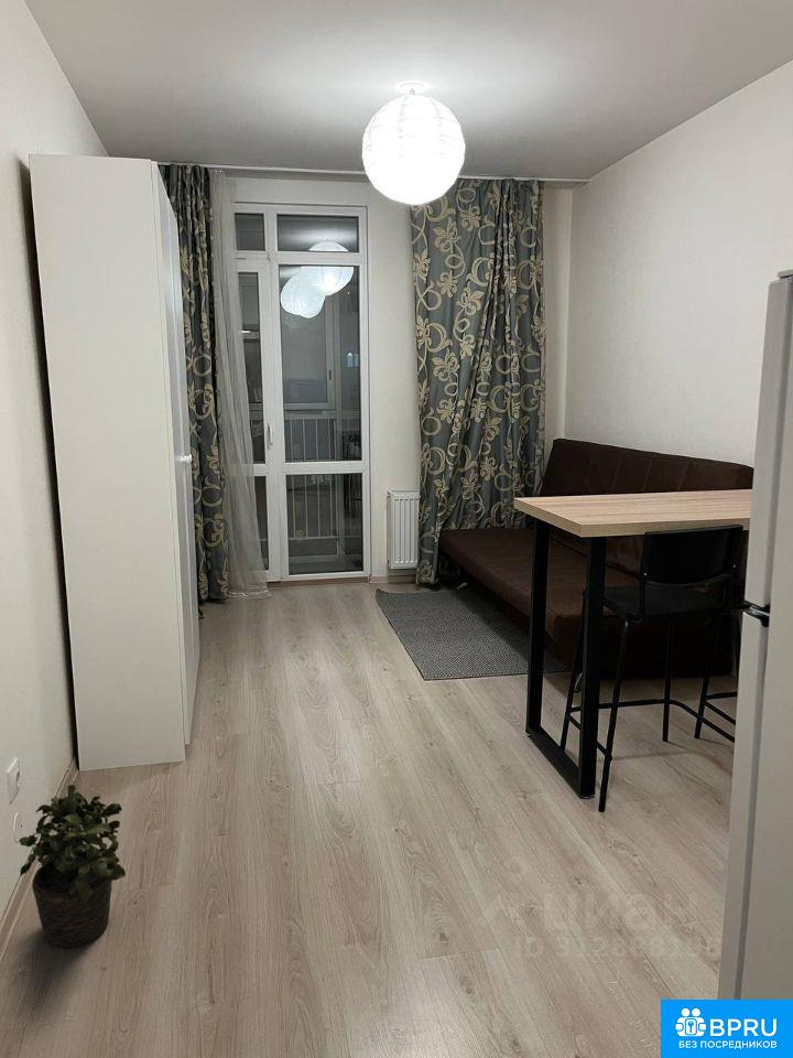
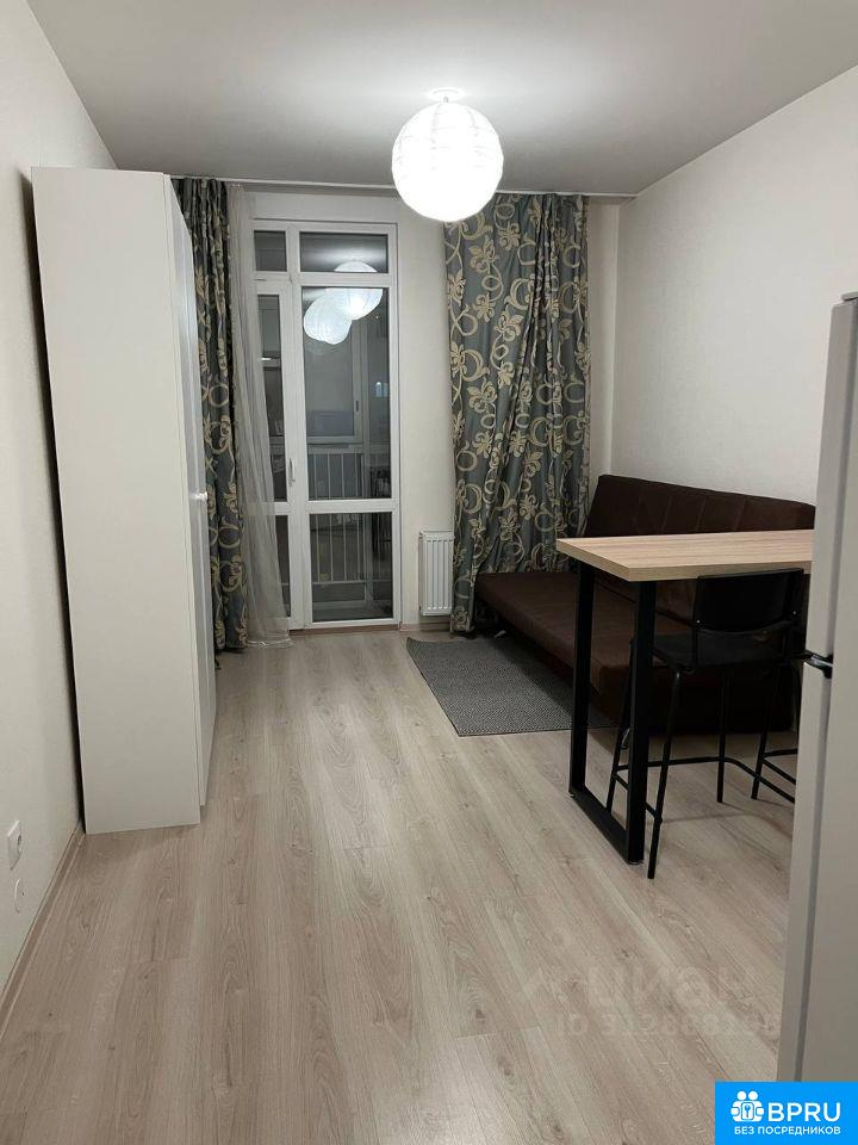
- potted plant (75, 859)
